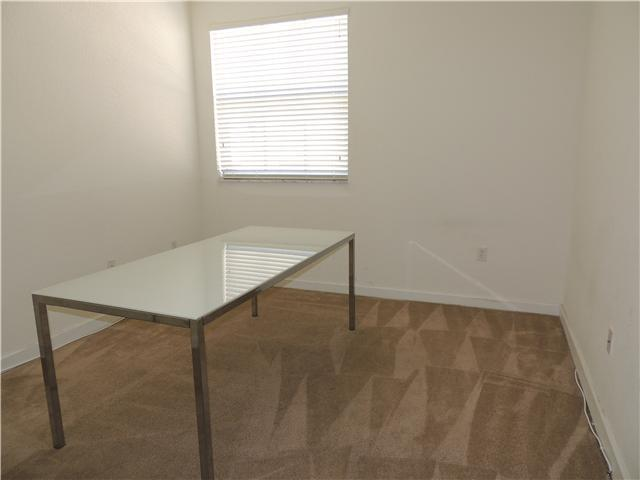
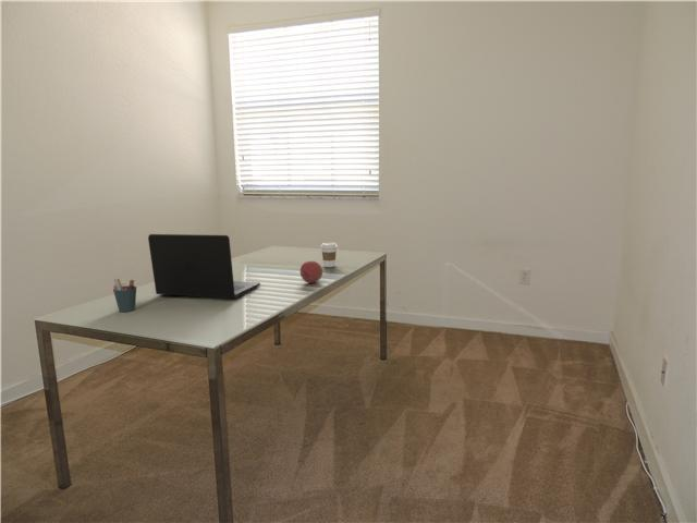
+ laptop (207, 262)
+ coffee cup (329, 254)
+ pen holder (124, 293)
+ fruit (311, 271)
